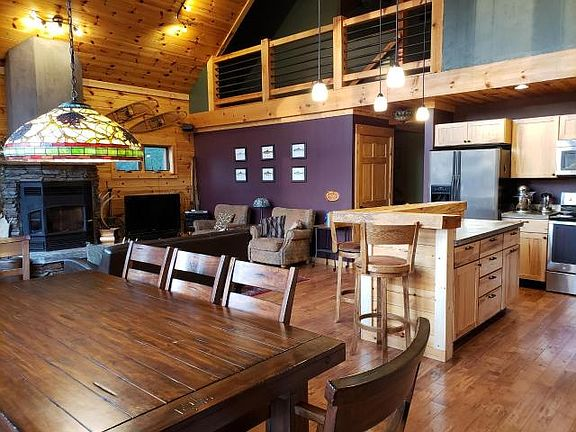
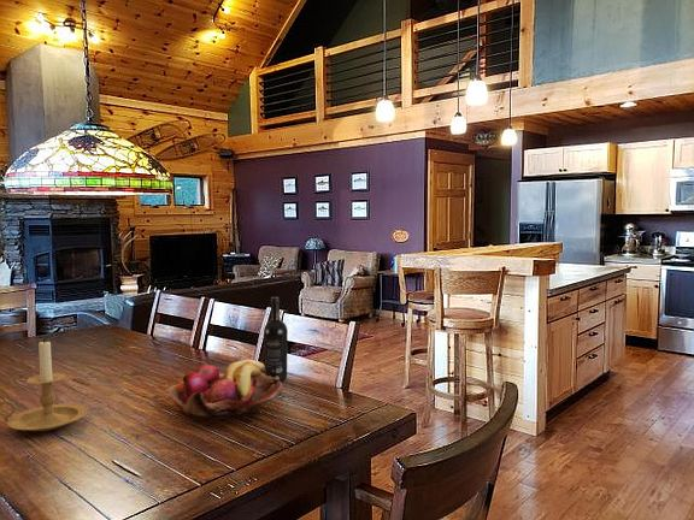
+ fruit basket (228, 386)
+ wine bottle (275, 337)
+ candle holder (46, 382)
